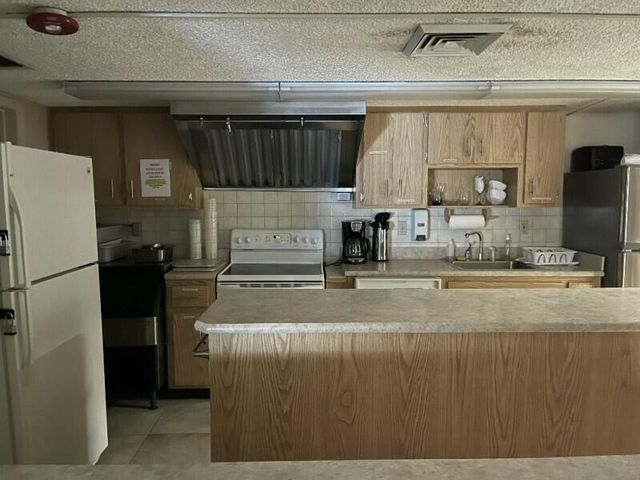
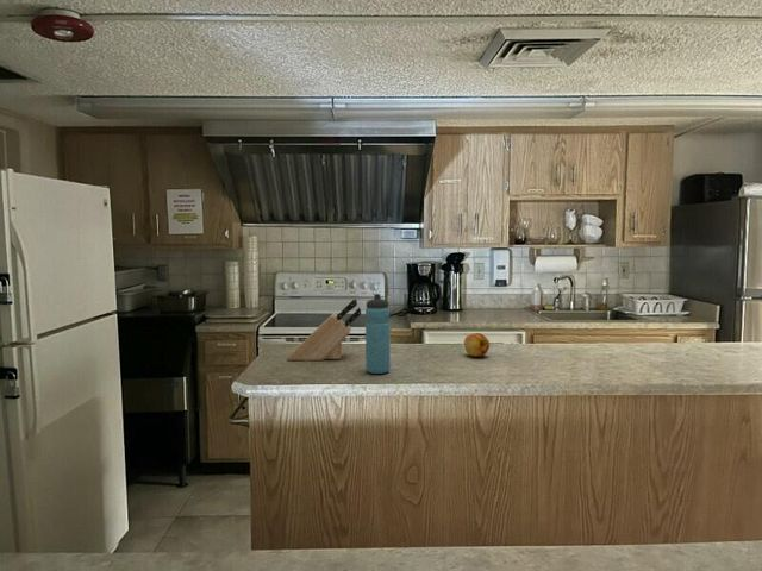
+ fruit (476, 344)
+ knife block (325, 328)
+ water bottle (377, 332)
